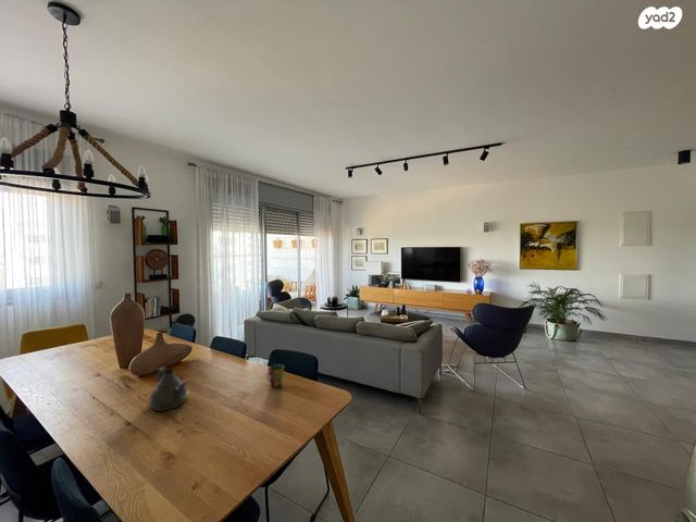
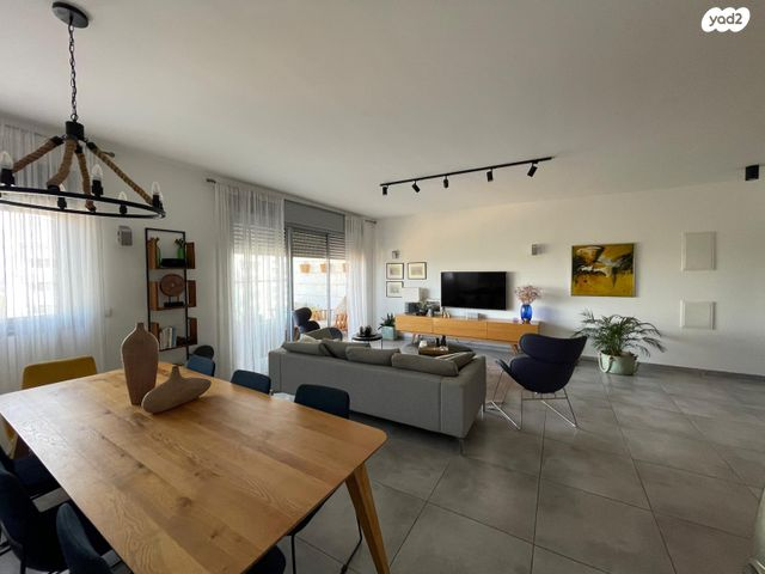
- teapot (172, 388)
- cup (274, 376)
